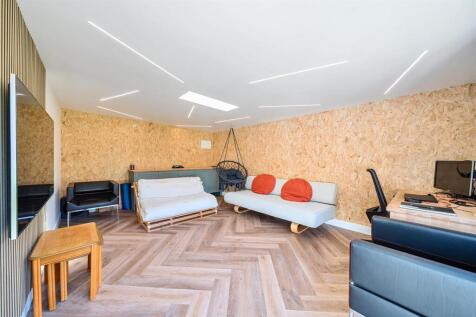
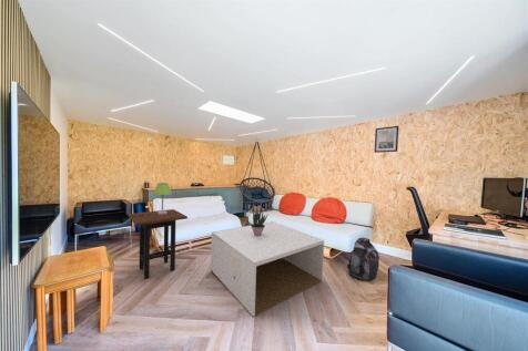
+ wall art (386, 140)
+ potted plant (258, 220)
+ side table (164, 241)
+ table lamp (162, 198)
+ coffee table (265, 256)
+ backpack (363, 256)
